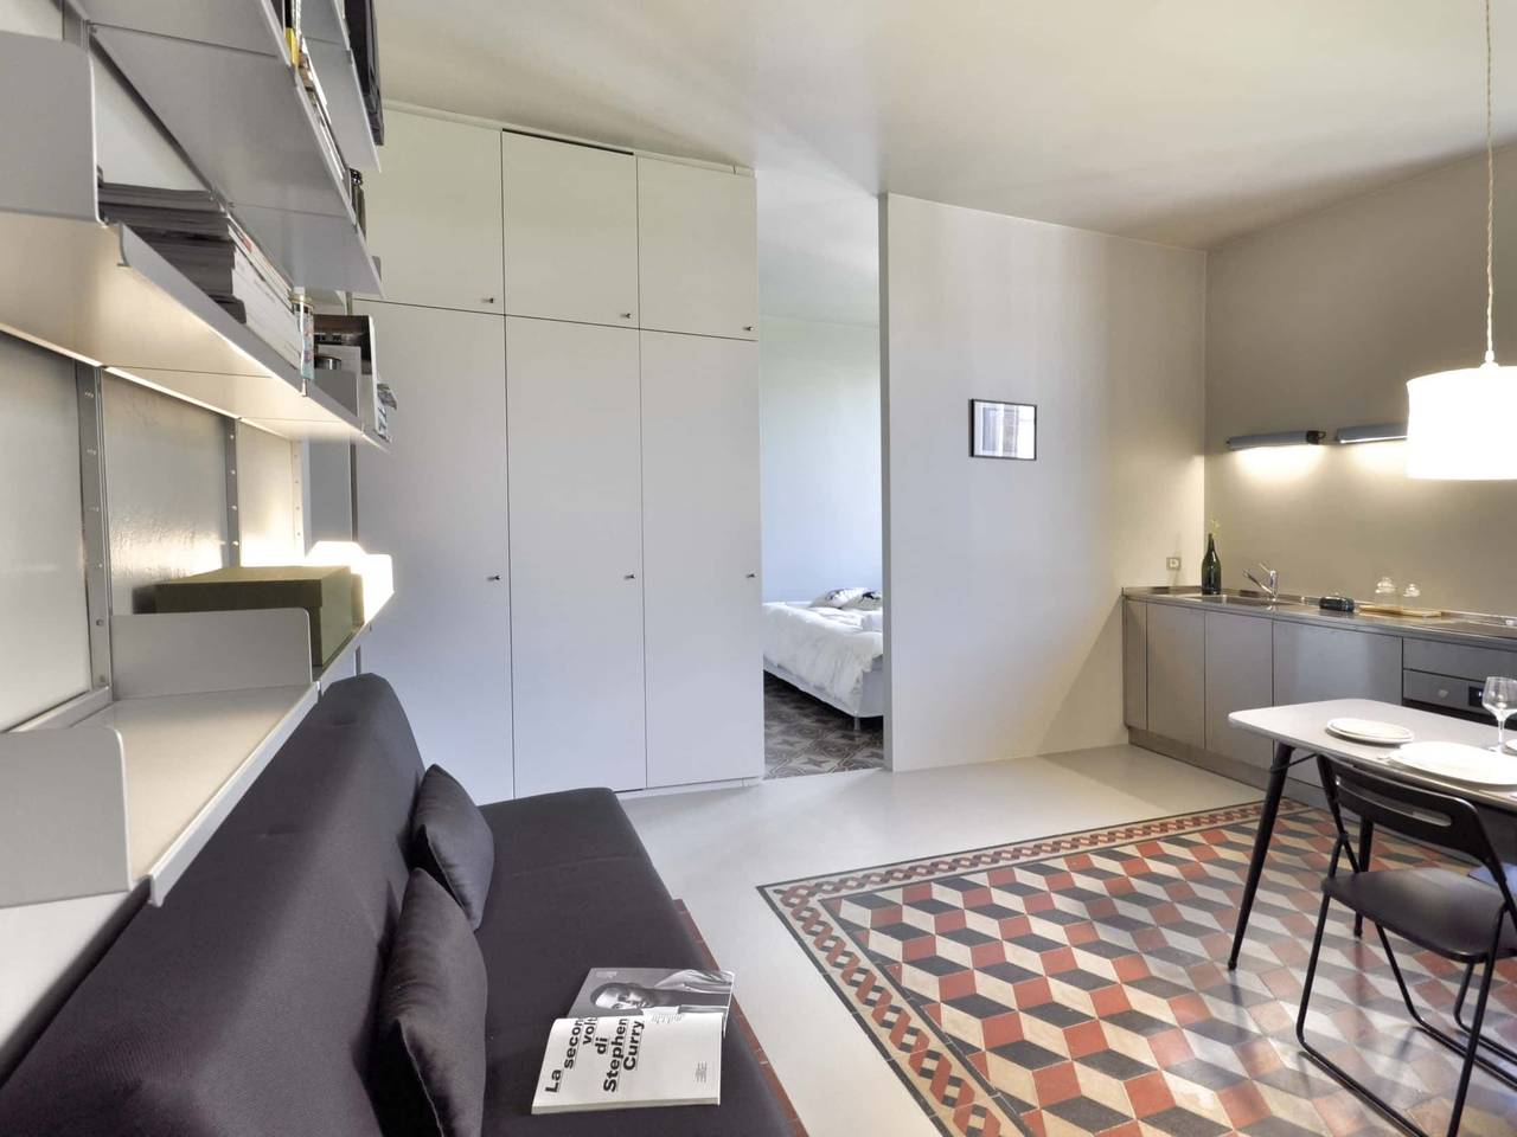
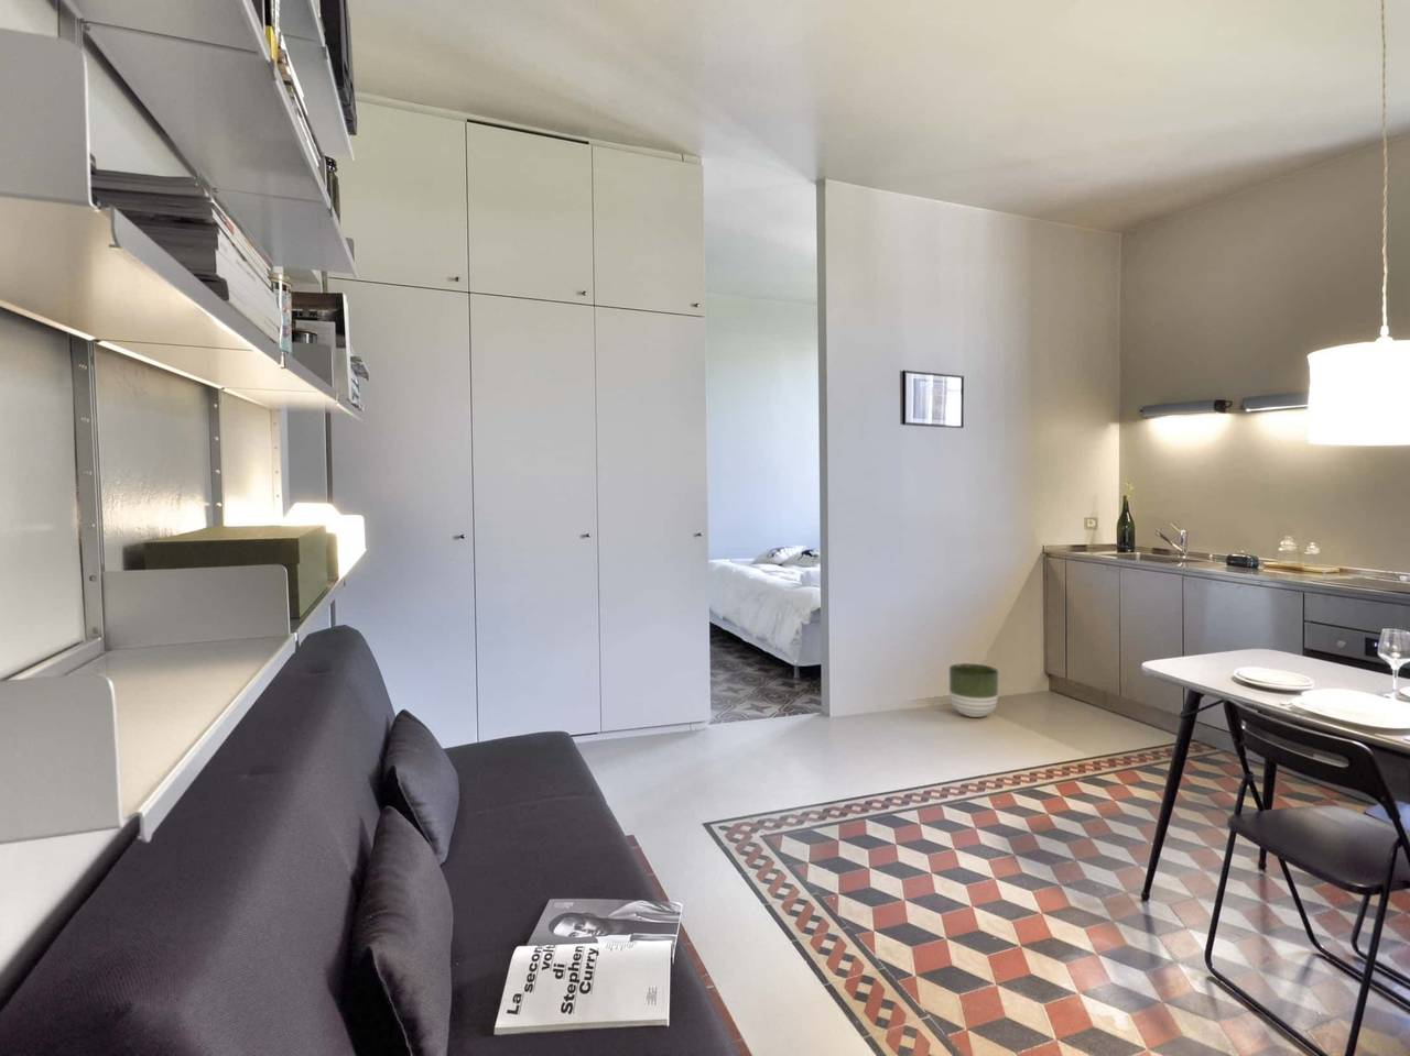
+ planter (973, 692)
